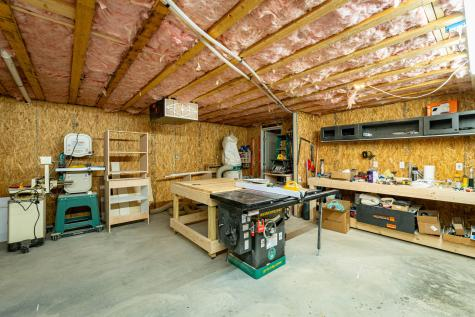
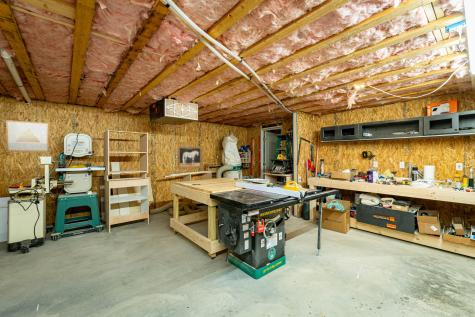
+ wall art (190, 157)
+ wall art (28, 136)
